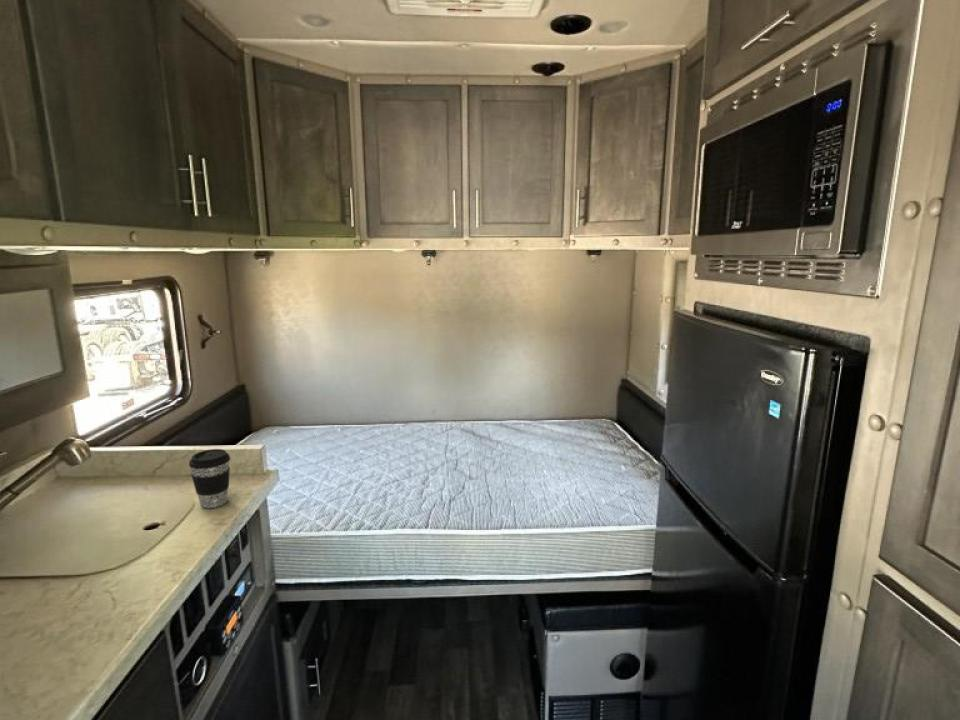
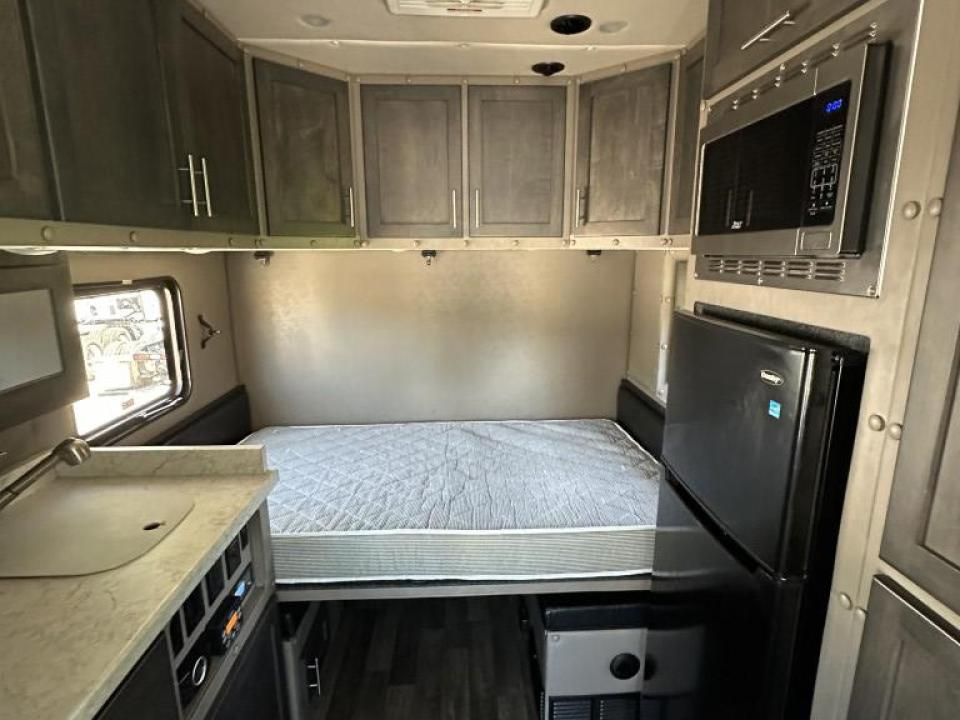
- coffee cup (211, 478)
